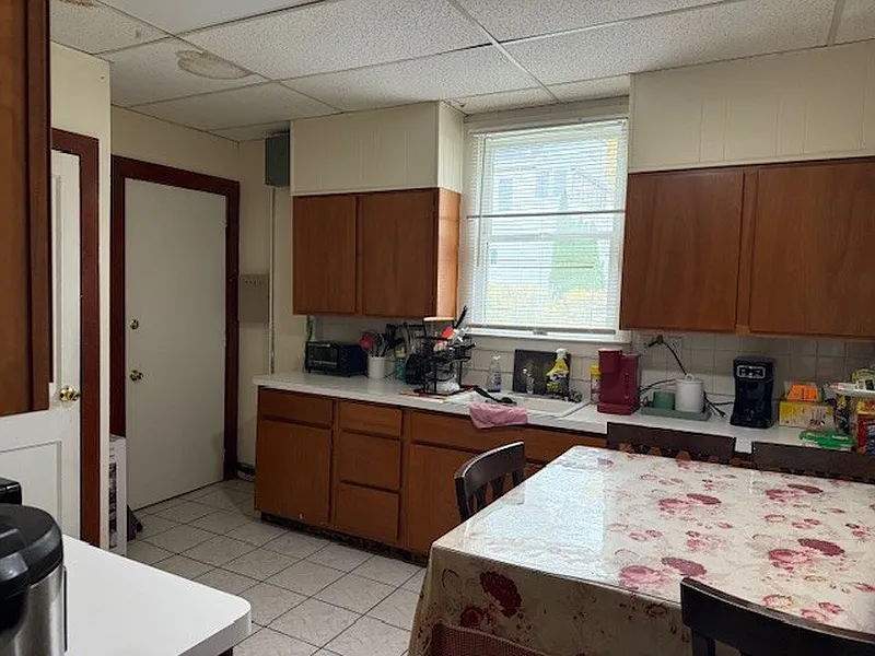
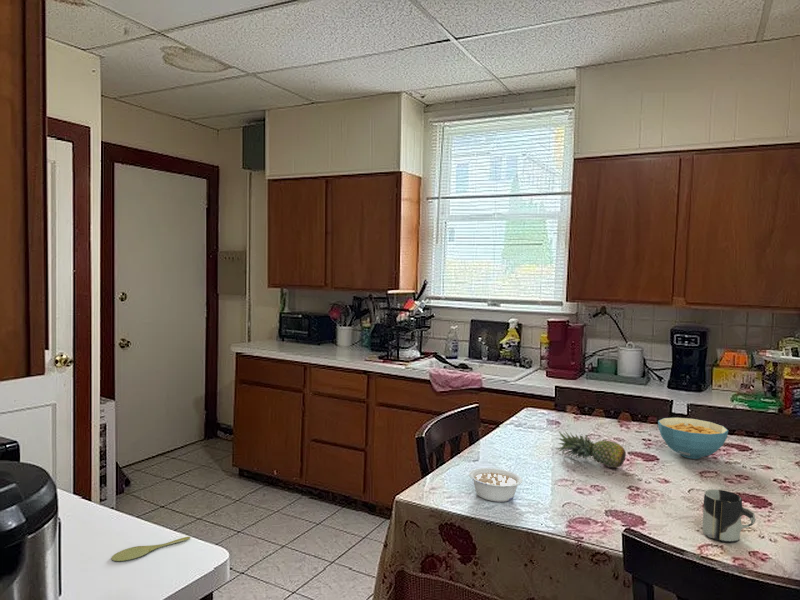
+ cup (728, 517)
+ legume (497, 484)
+ fruit (590, 448)
+ spoon (152, 546)
+ cereal bowl (691, 440)
